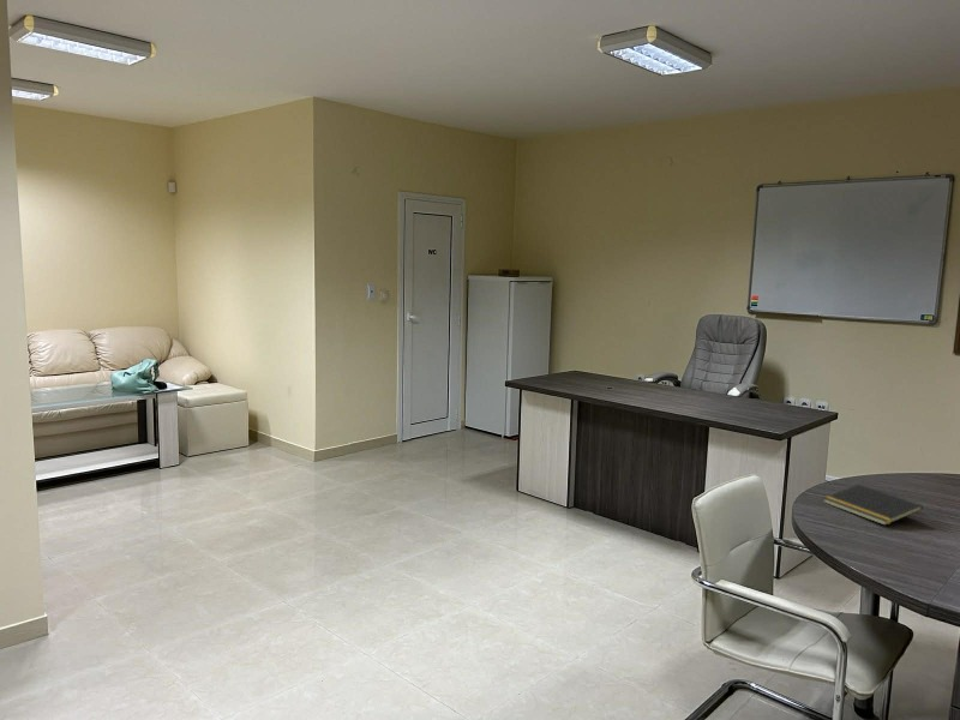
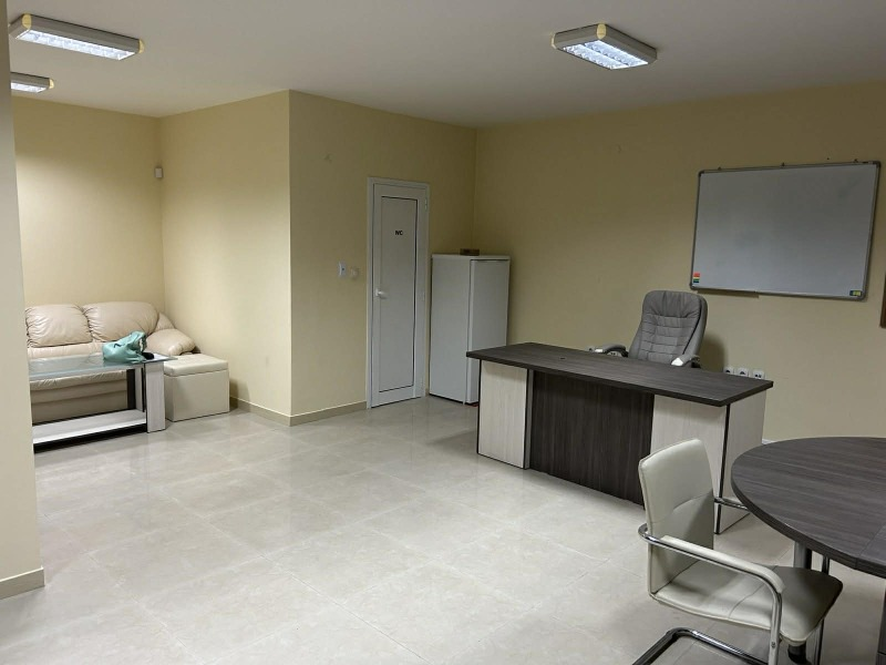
- notepad (871, 503)
